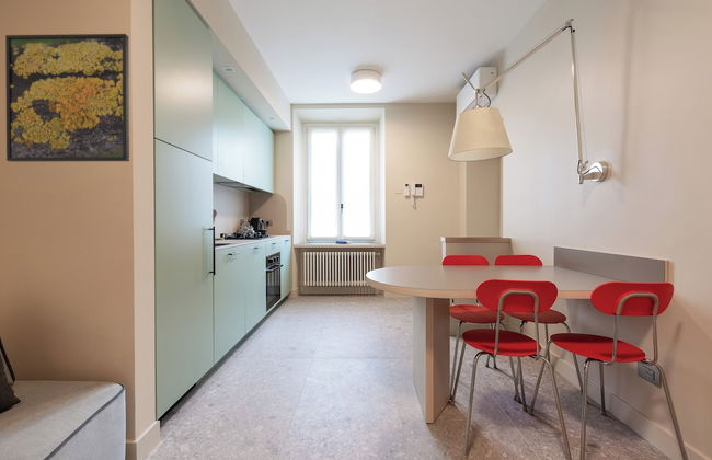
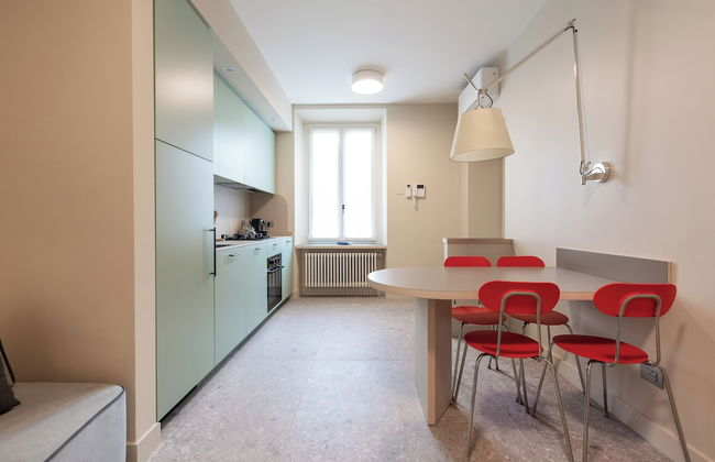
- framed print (67, 97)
